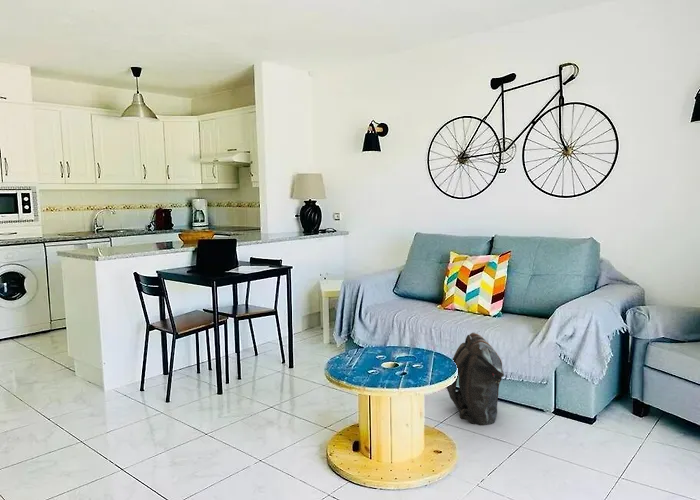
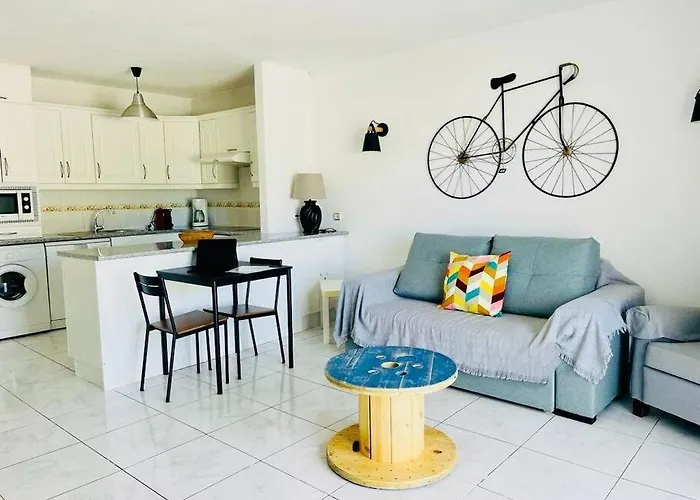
- backpack (474, 374)
